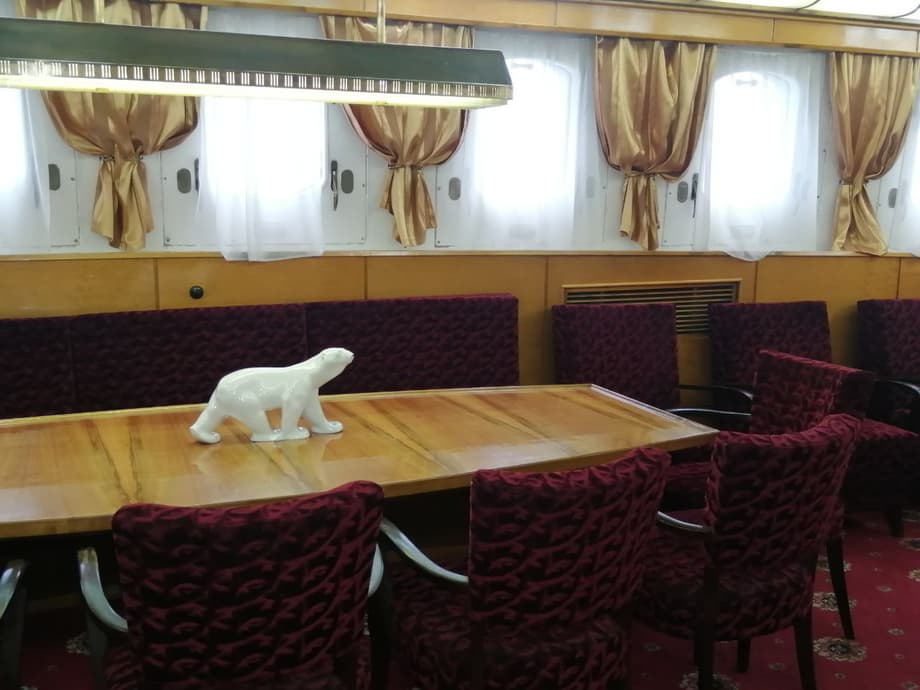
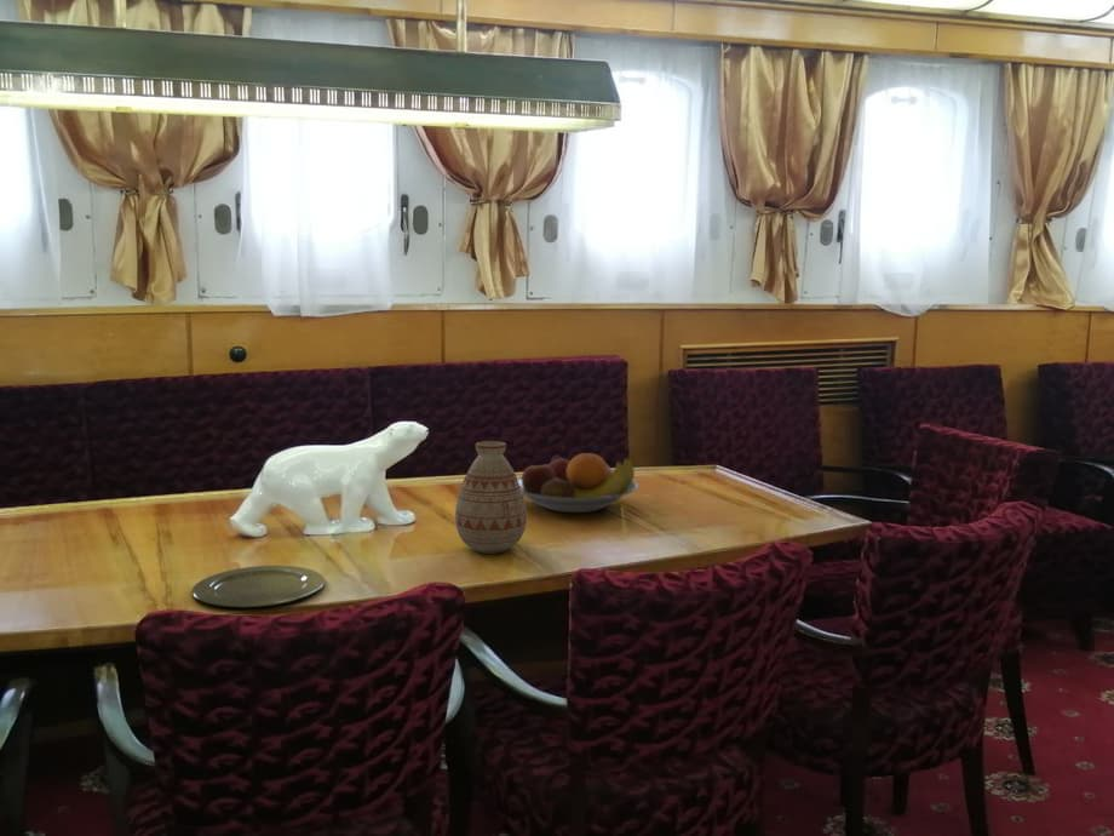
+ vase (490, 497)
+ fruit bowl (573, 479)
+ plate (259, 585)
